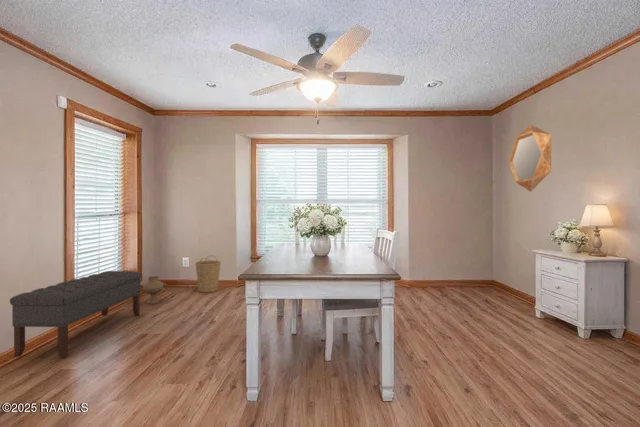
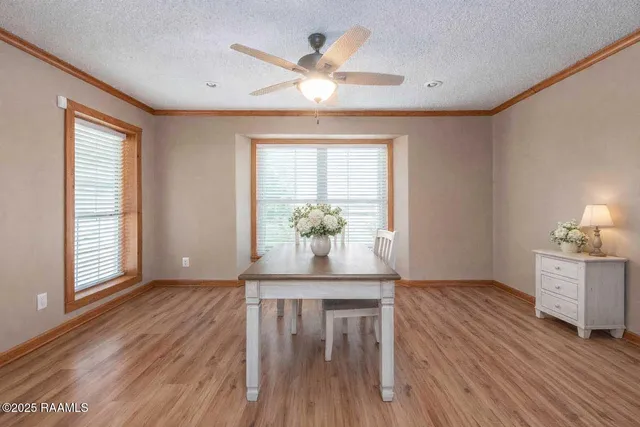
- home mirror (527, 158)
- vase (153, 289)
- basket (208, 273)
- bench (87, 306)
